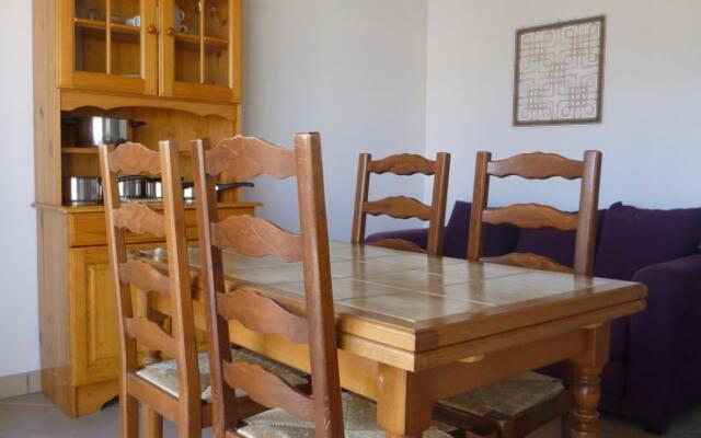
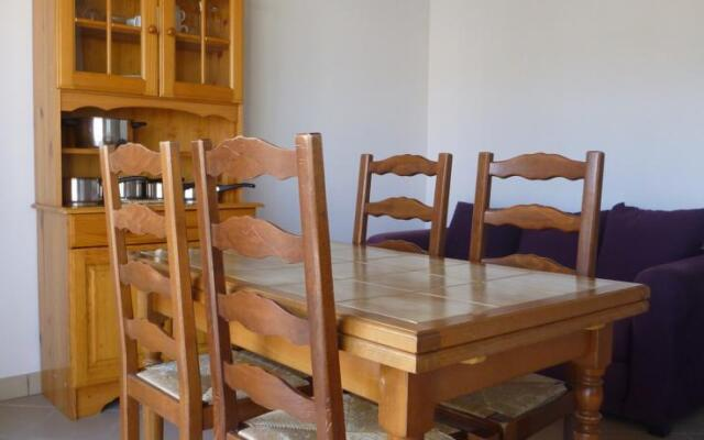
- wall art (556, 70)
